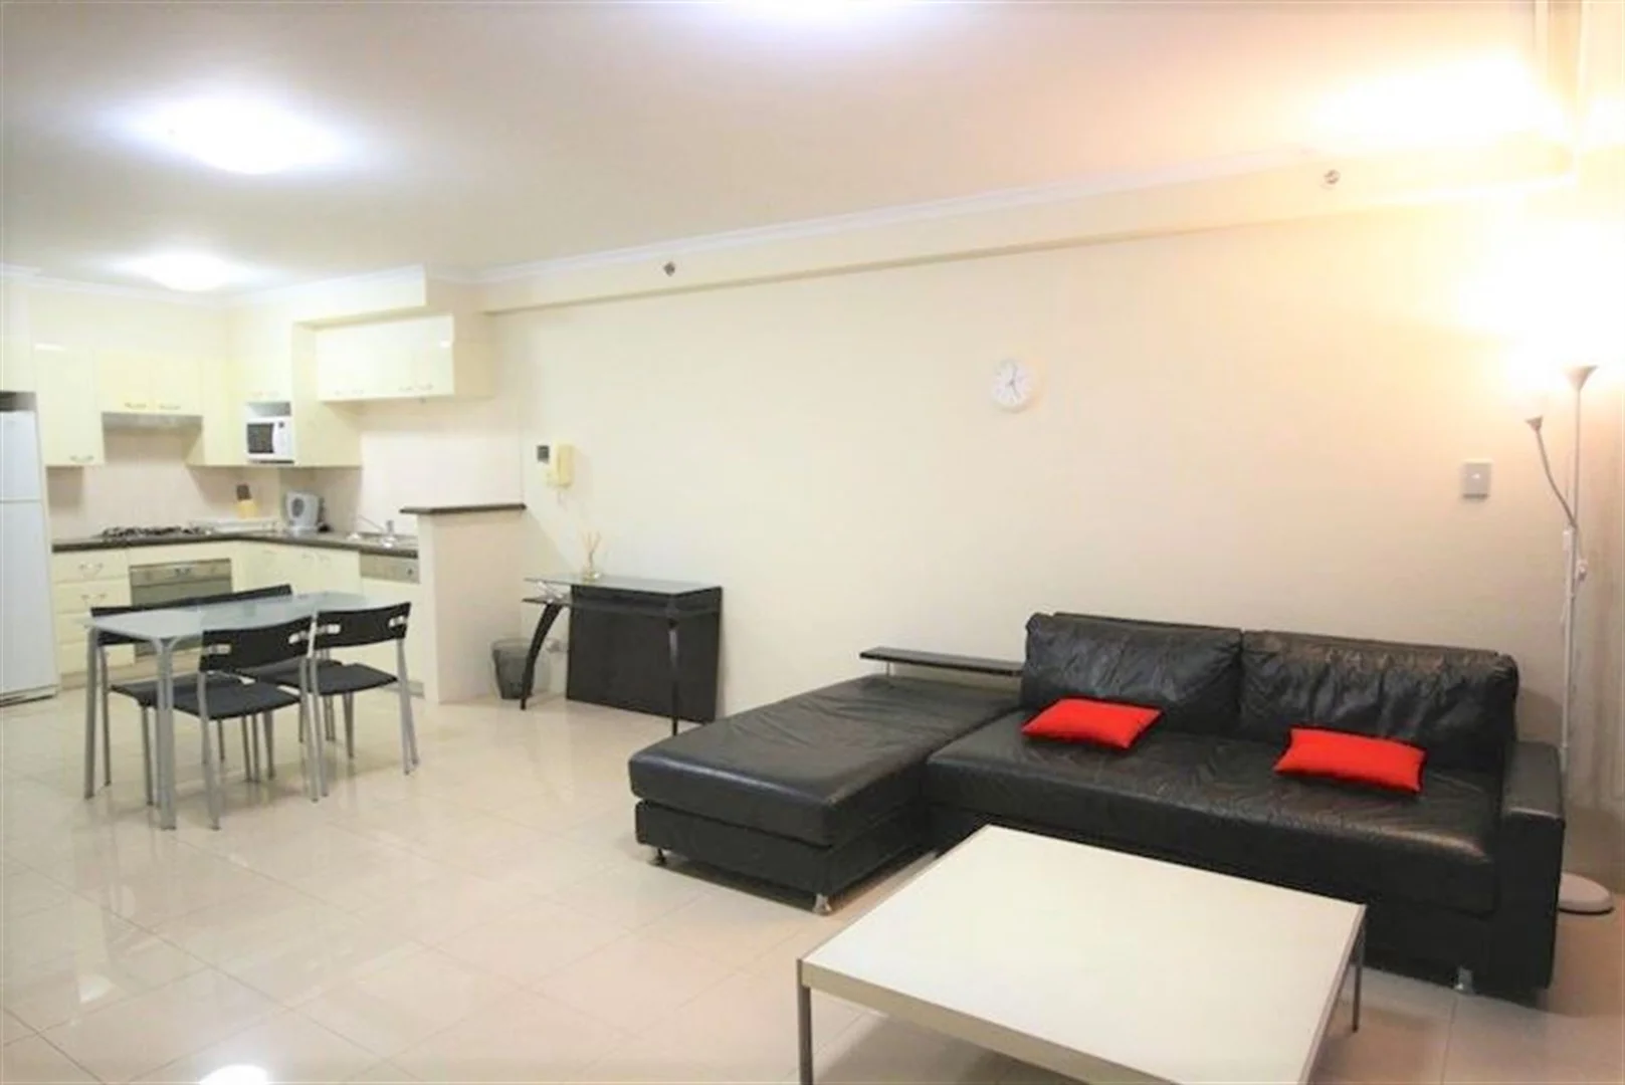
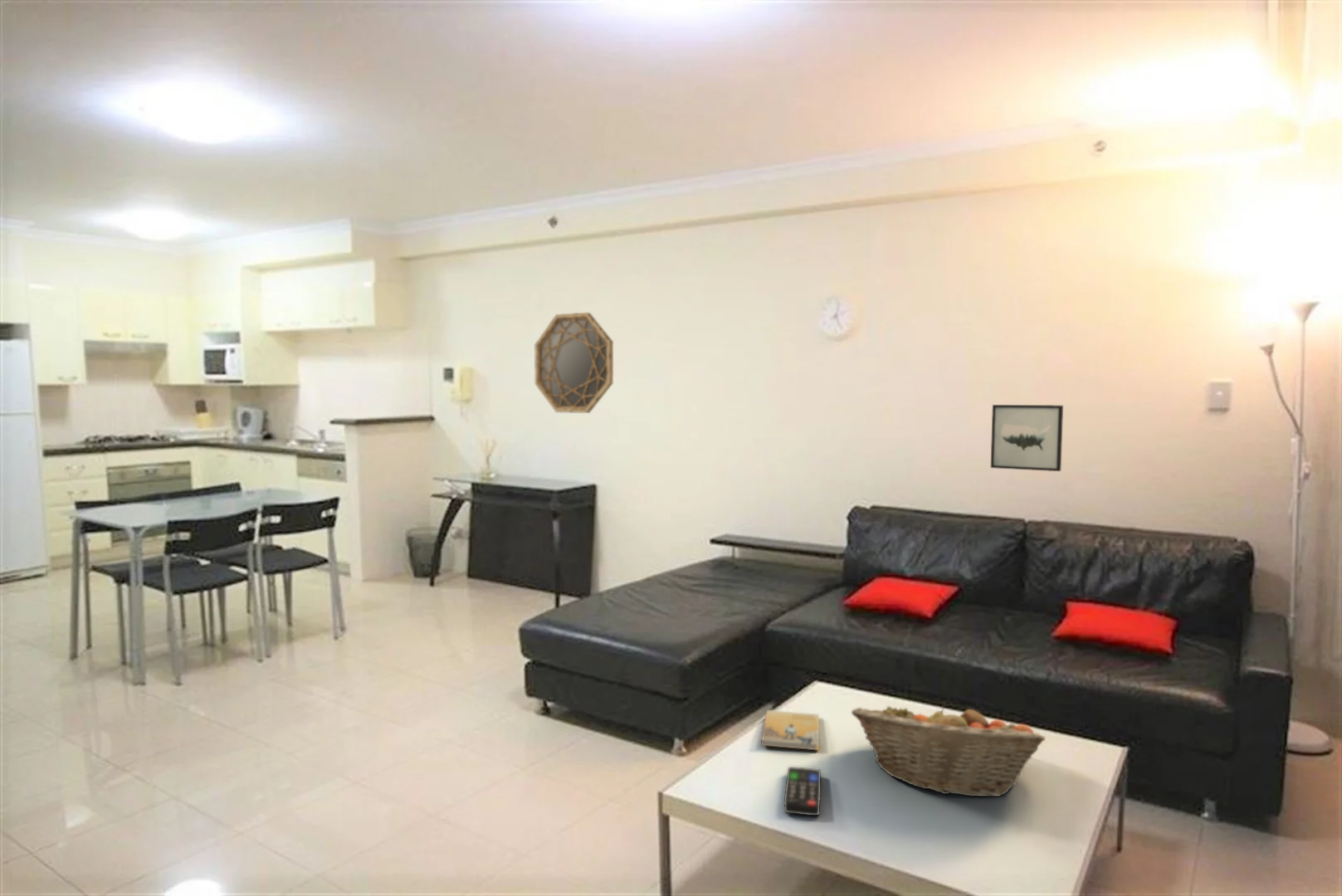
+ remote control (803, 789)
+ fruit basket (944, 738)
+ wall art (1026, 437)
+ home mirror (573, 363)
+ book (791, 729)
